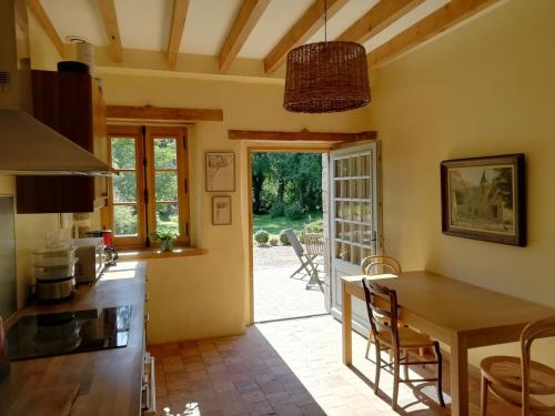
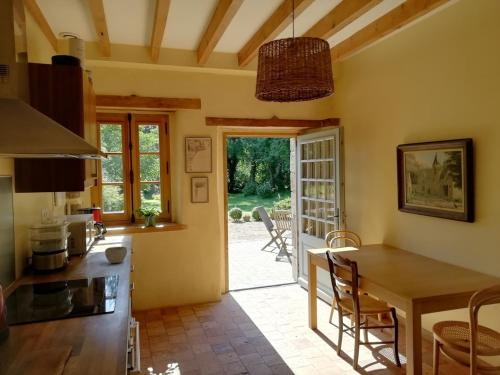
+ bowl (116, 255)
